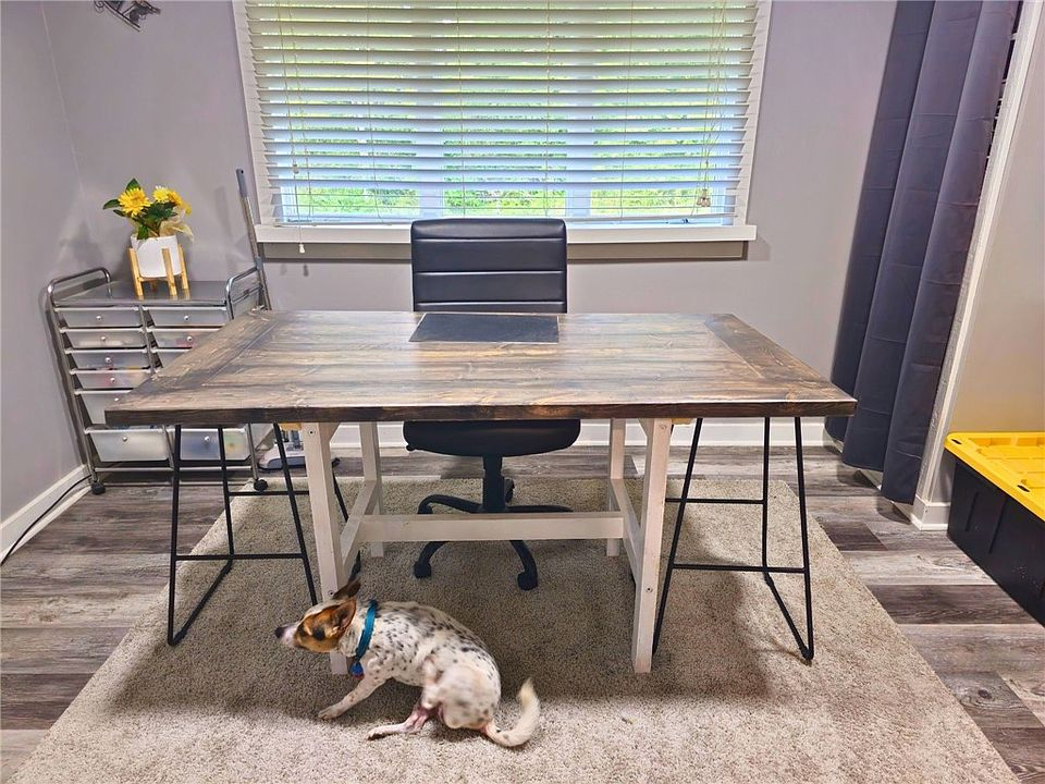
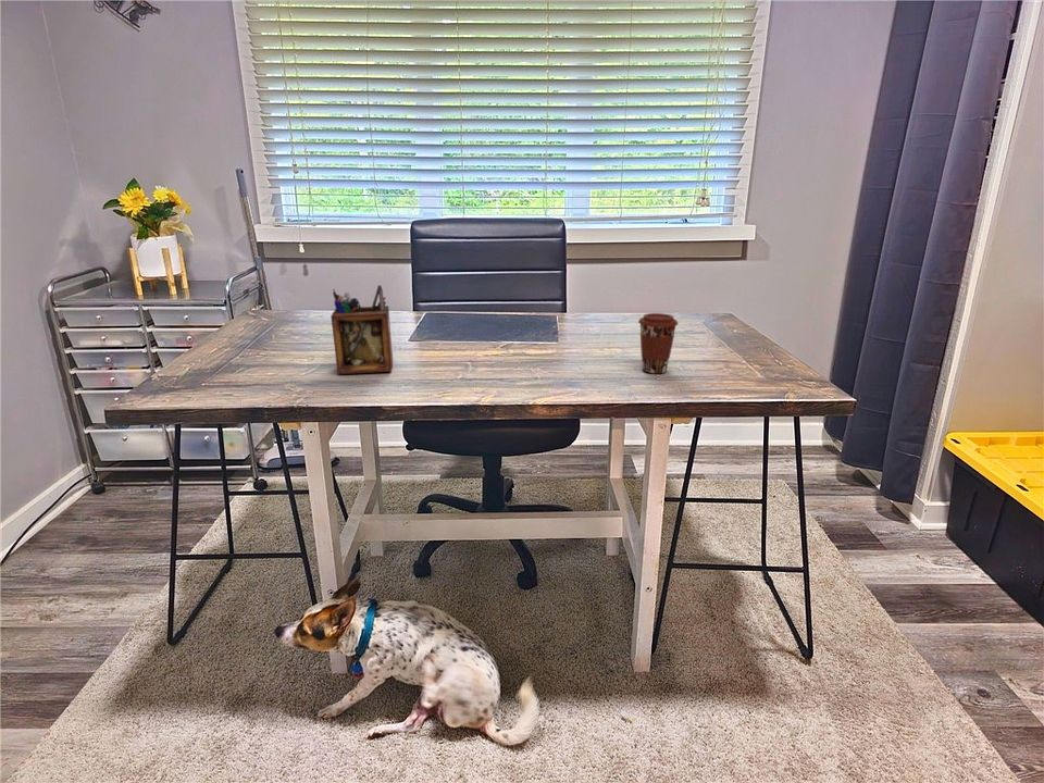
+ desk organizer (362, 328)
+ coffee cup (656, 343)
